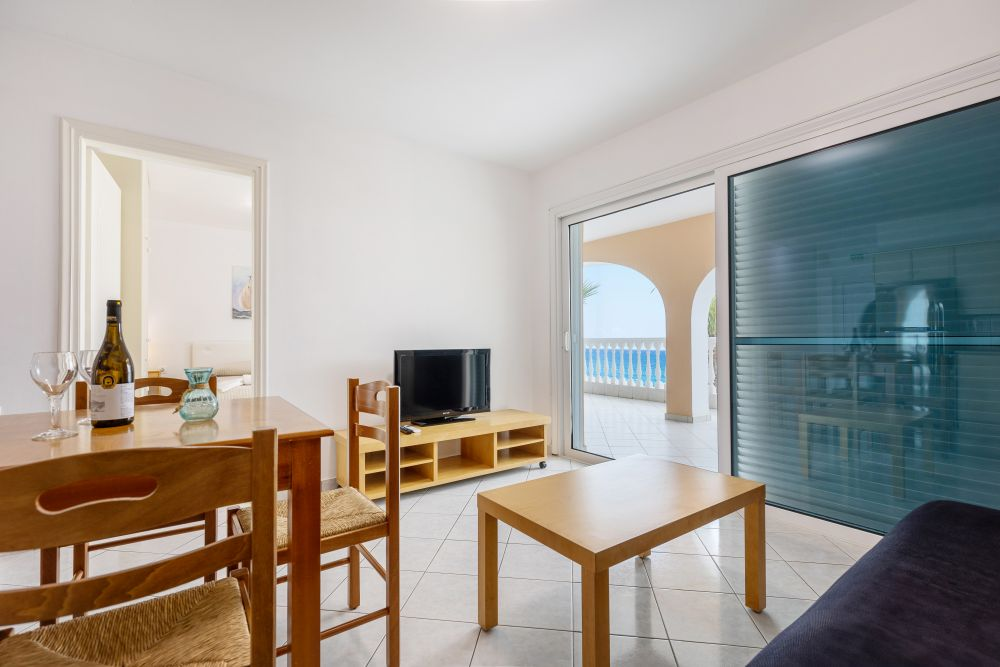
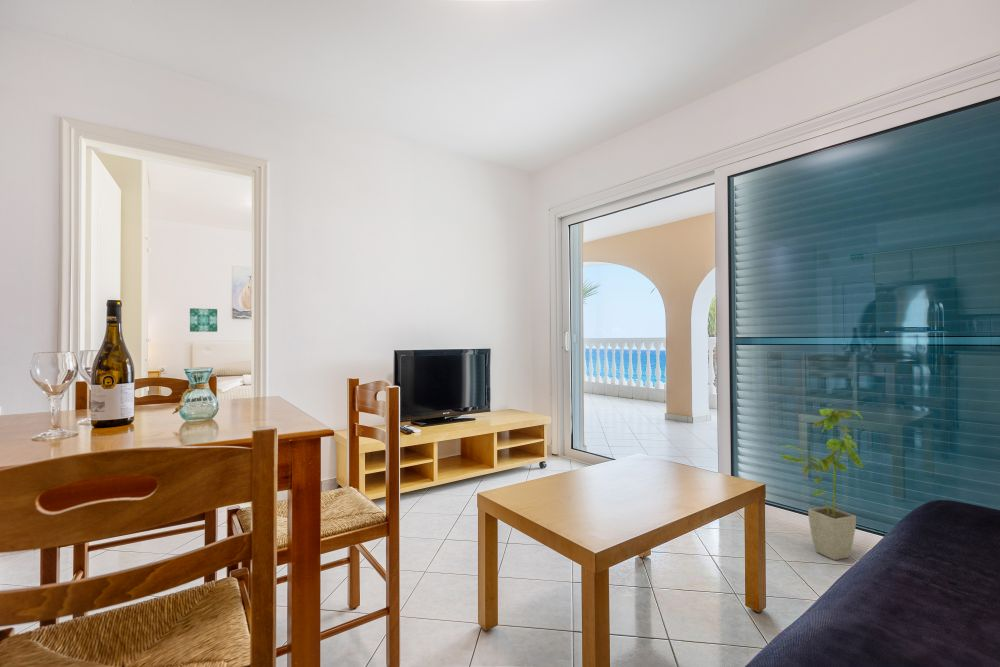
+ wall art (203, 320)
+ house plant (820, 478)
